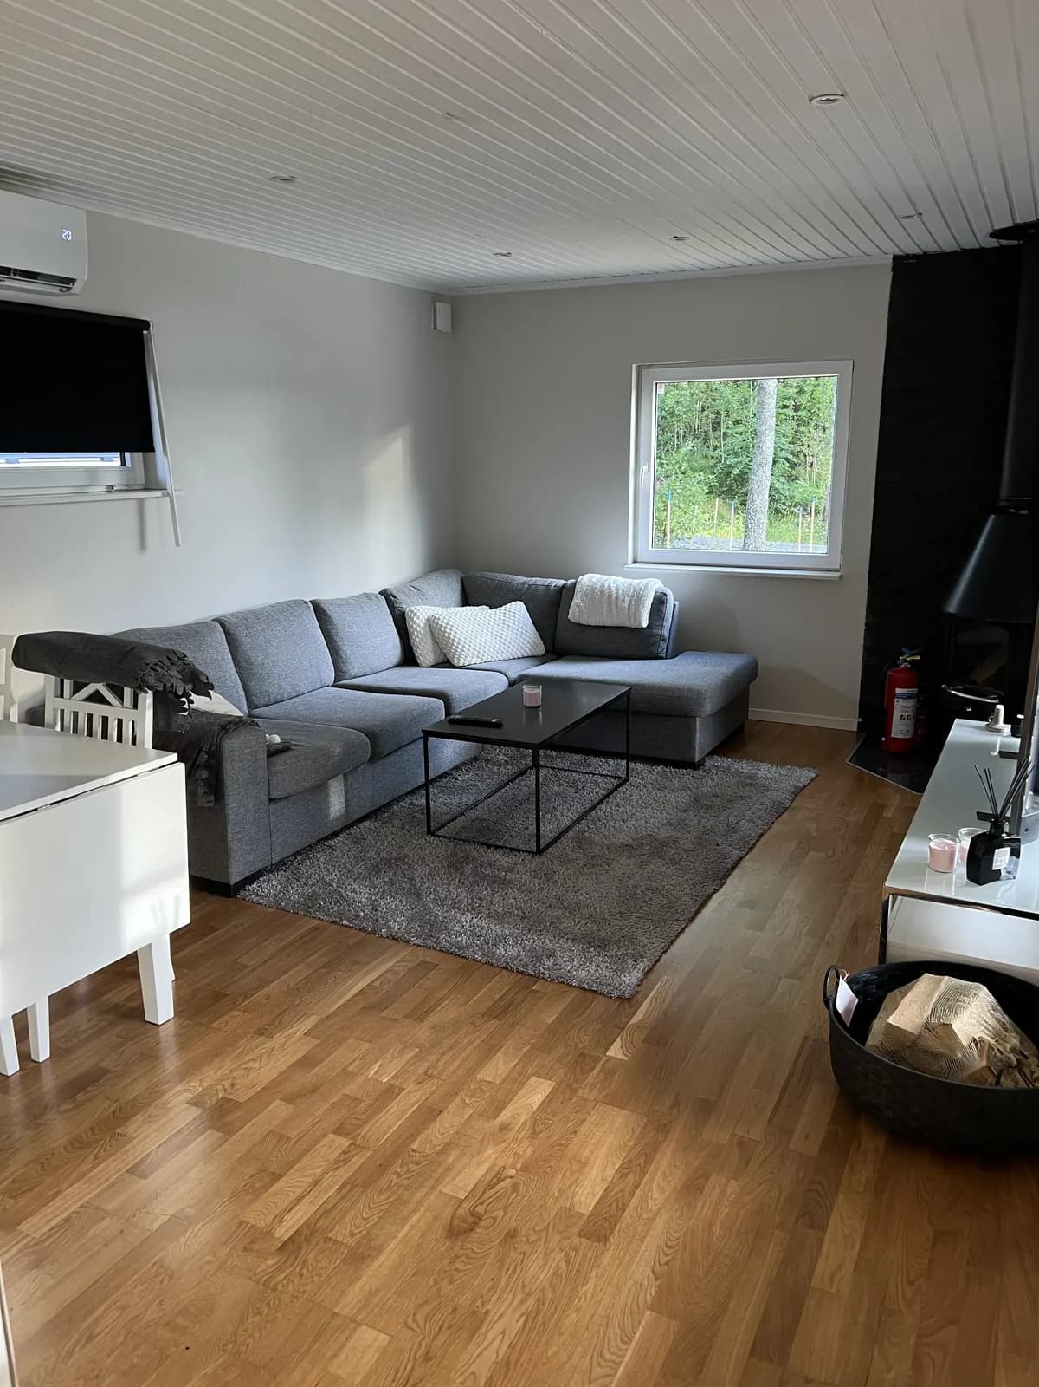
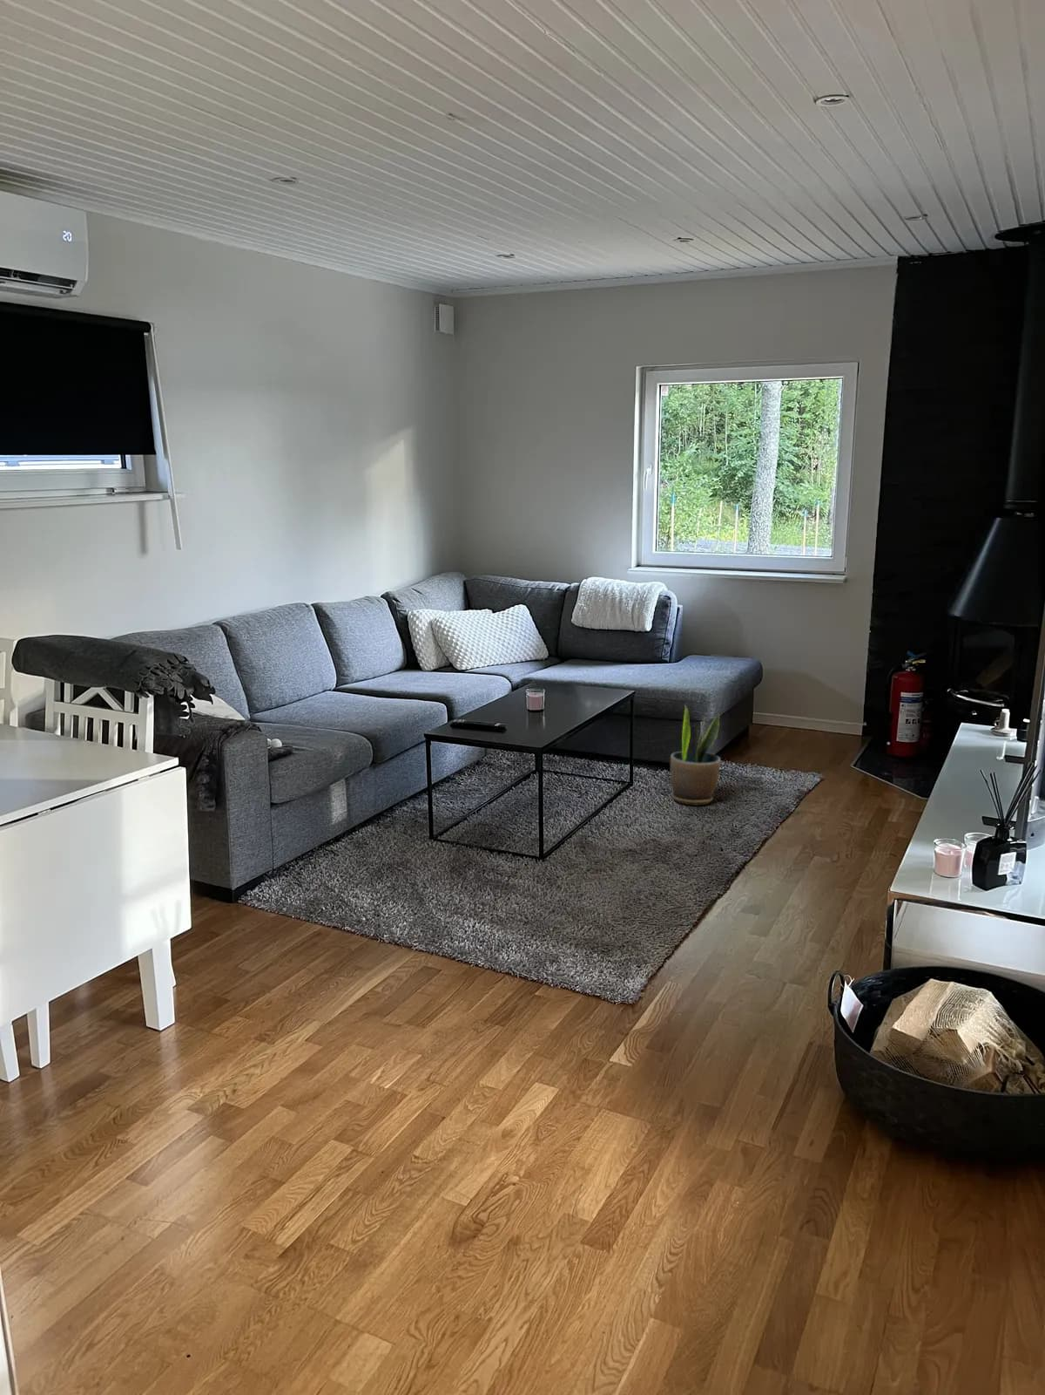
+ potted plant (695, 755)
